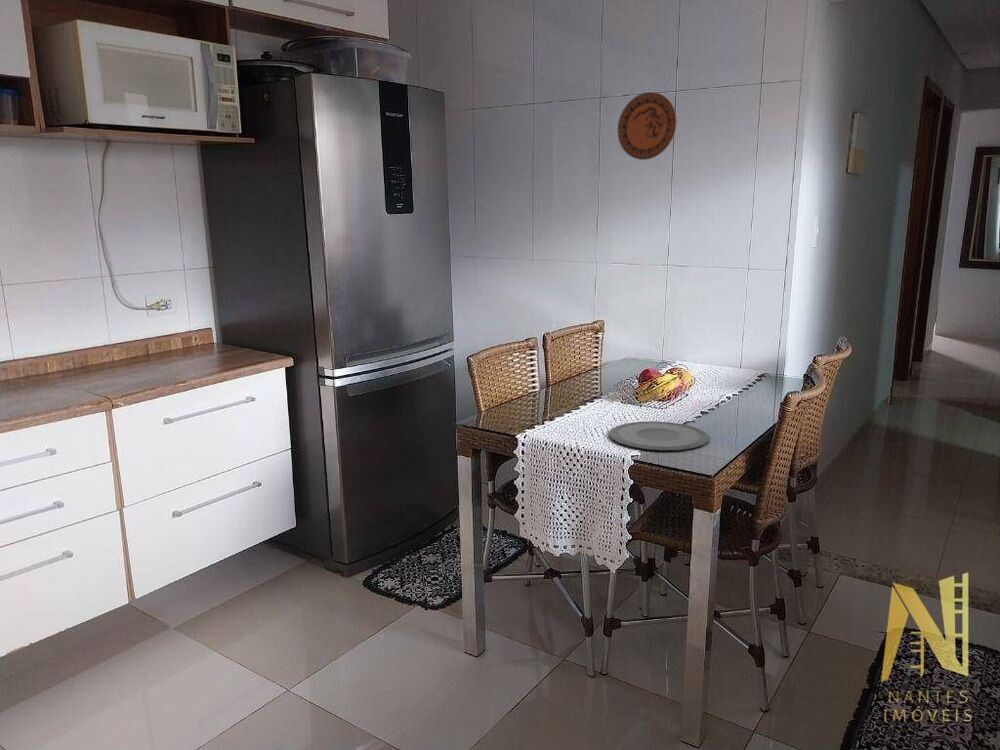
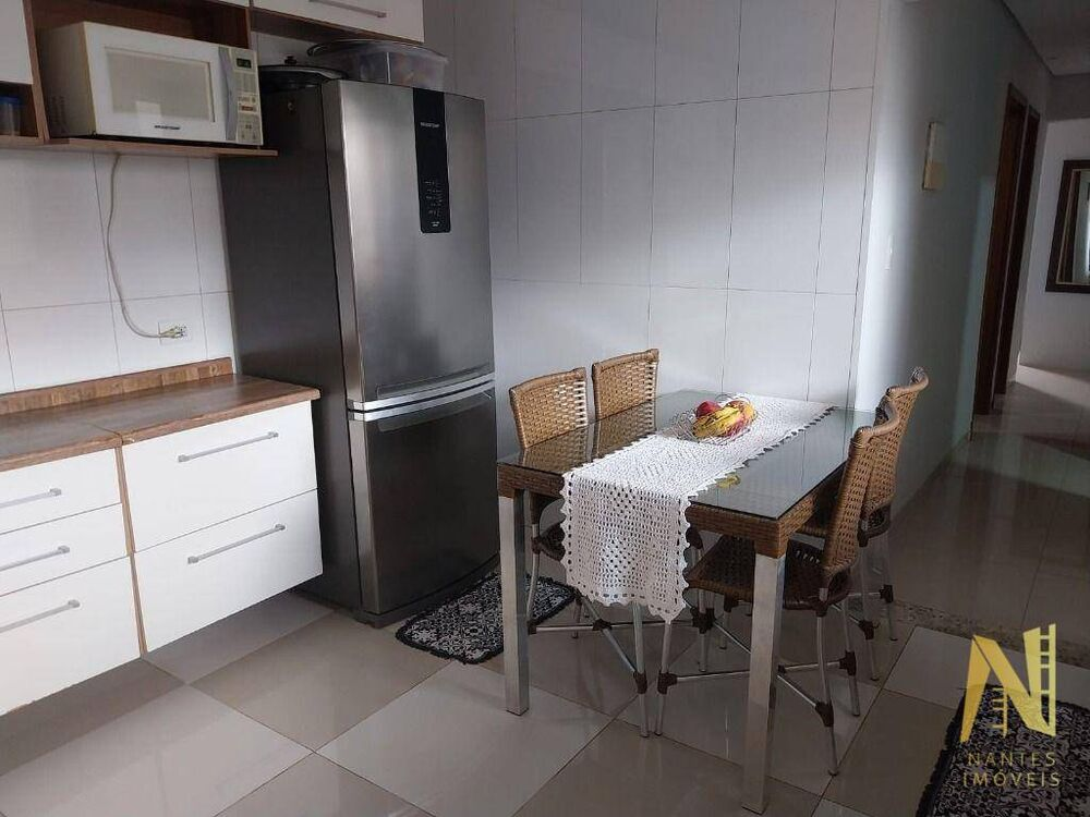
- plate (658, 435)
- decorative plate (646, 126)
